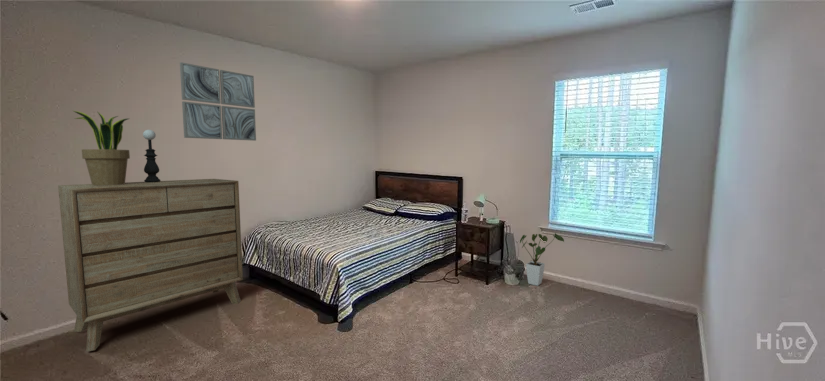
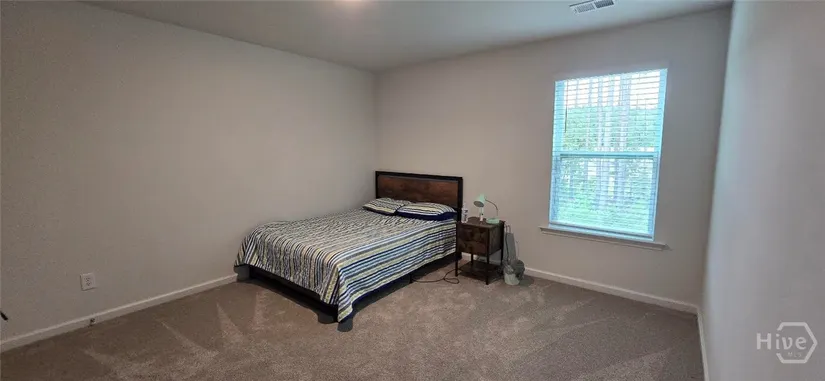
- house plant (538, 258)
- potted plant (103, 148)
- table lamp (150, 155)
- wall art (221, 103)
- dresser (161, 250)
